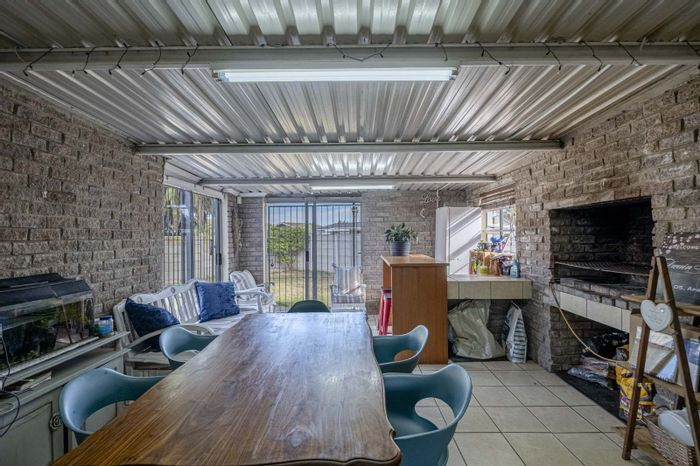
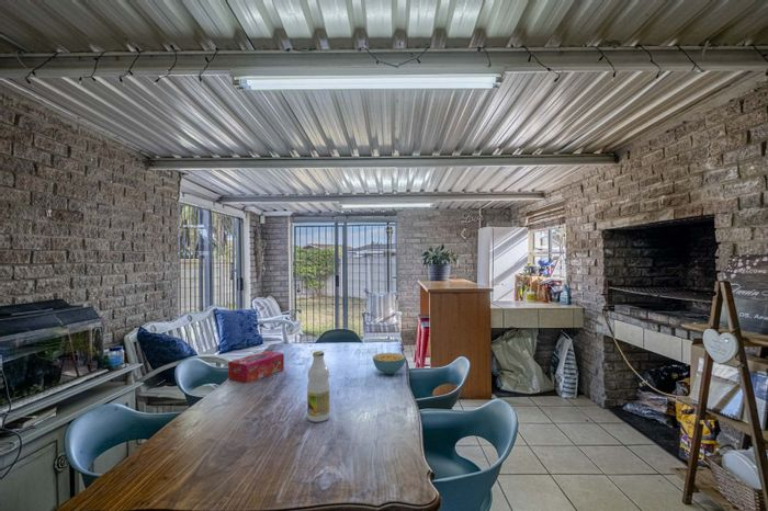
+ bottle (318, 385)
+ cereal bowl (388, 364)
+ tissue box (257, 365)
